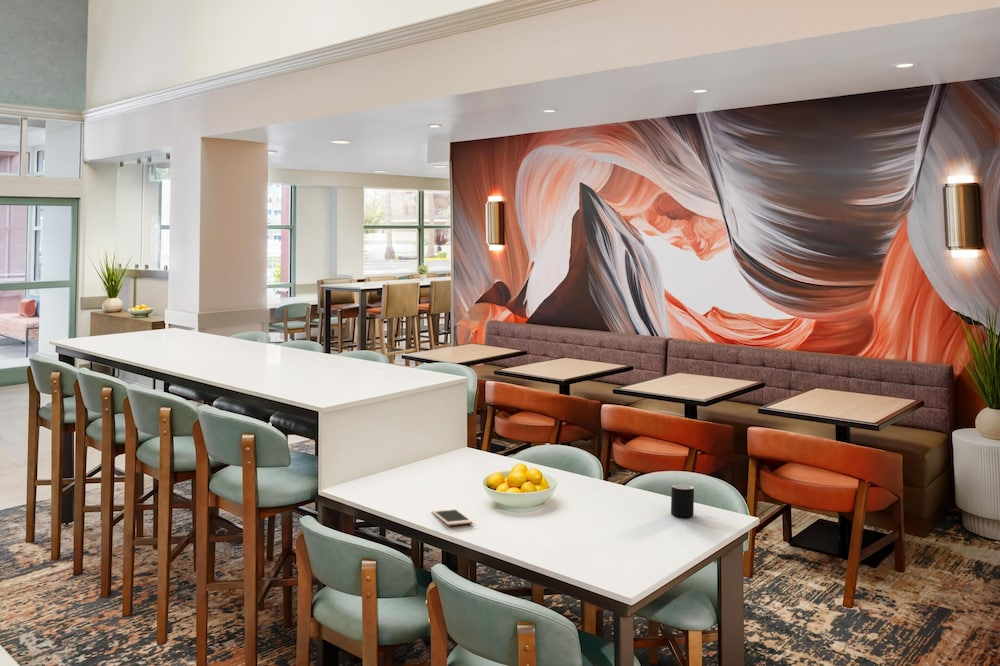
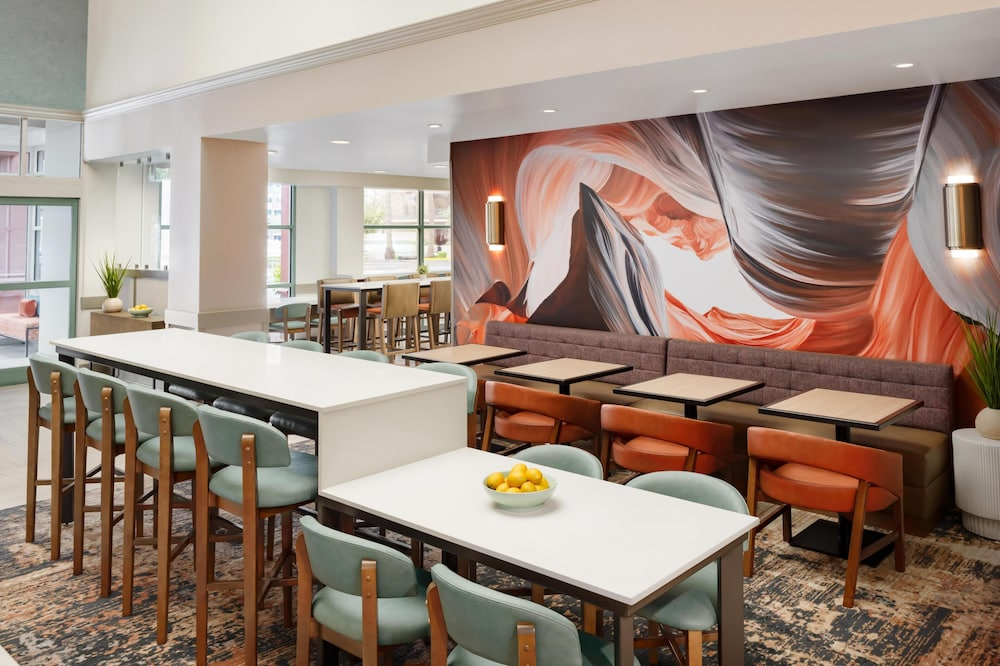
- cup (684, 499)
- cell phone (451, 516)
